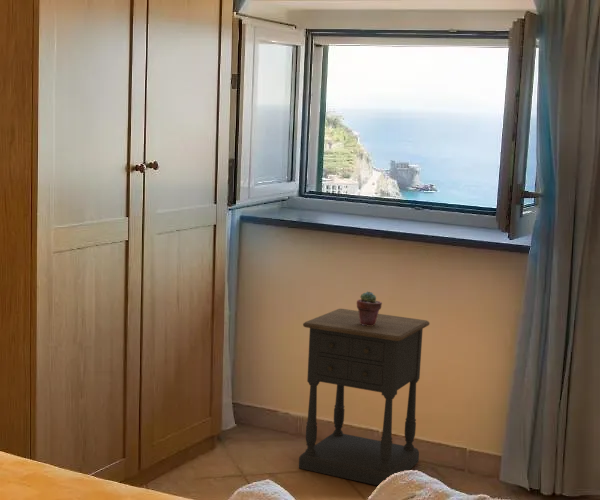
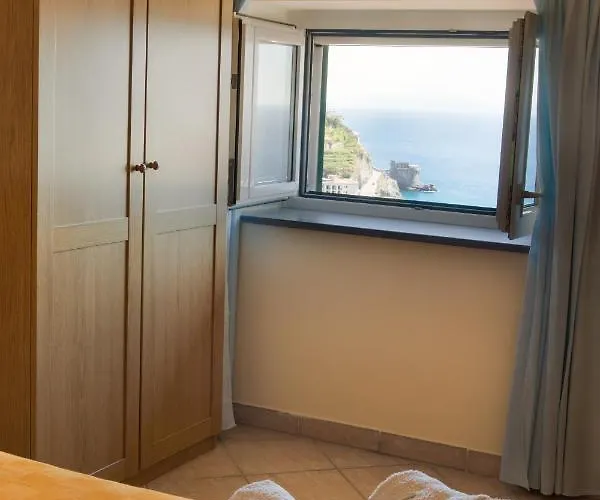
- nightstand (364, 389)
- potted succulent (368, 307)
